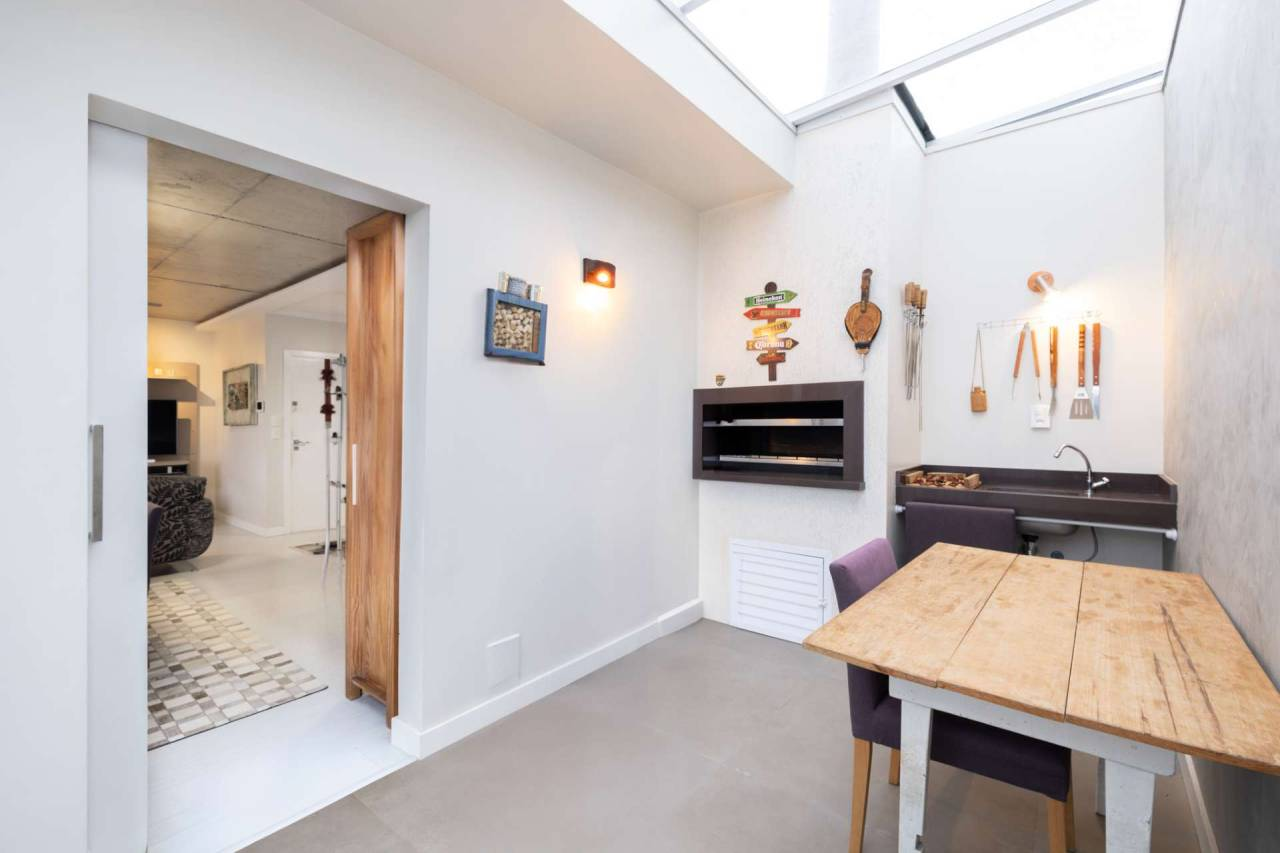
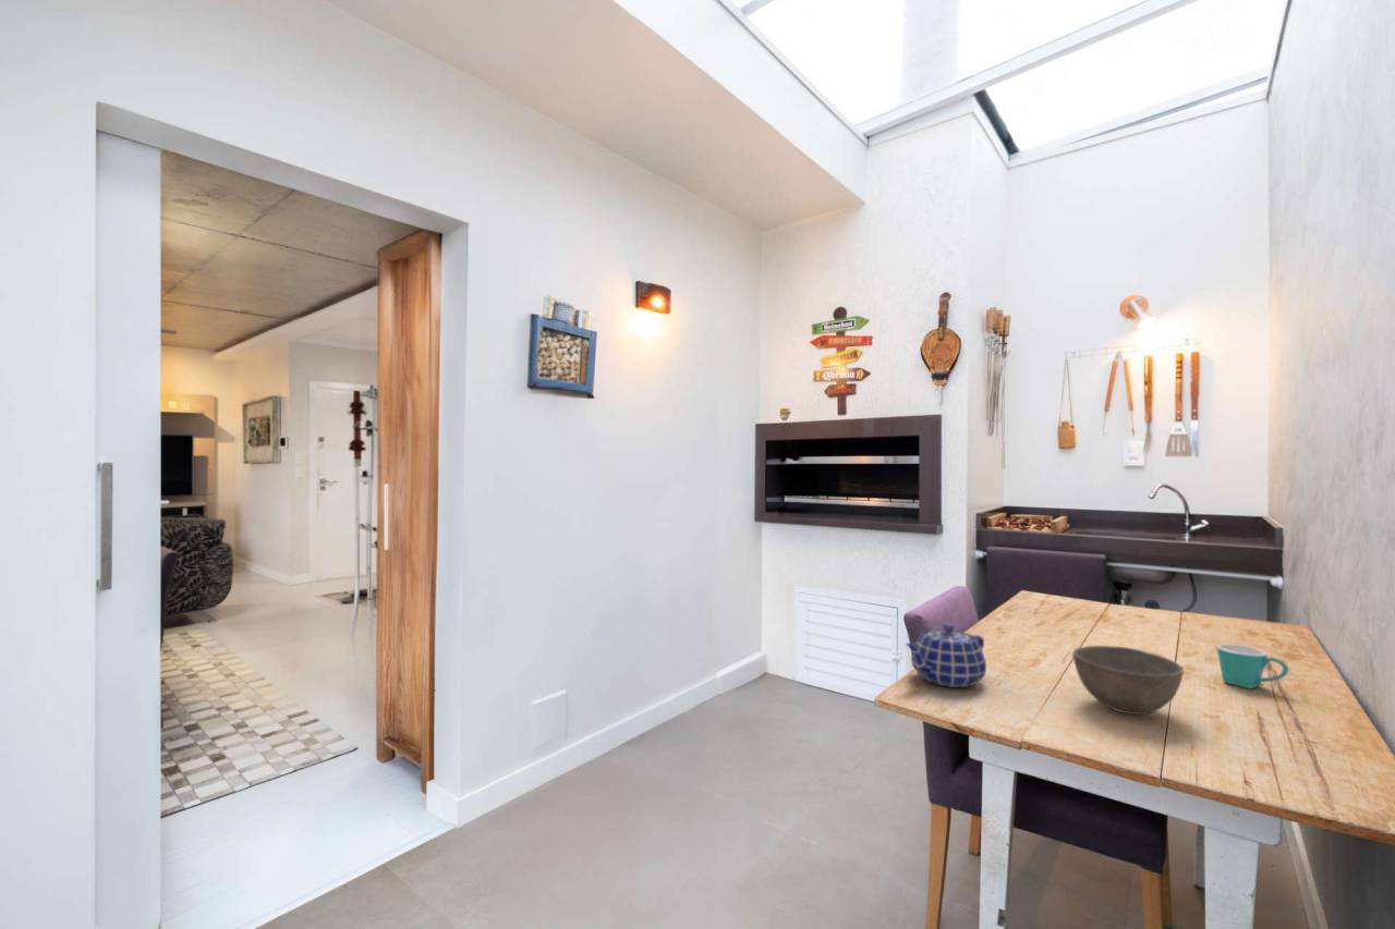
+ bowl (1125, 683)
+ teapot (945, 652)
+ mug (1251, 669)
